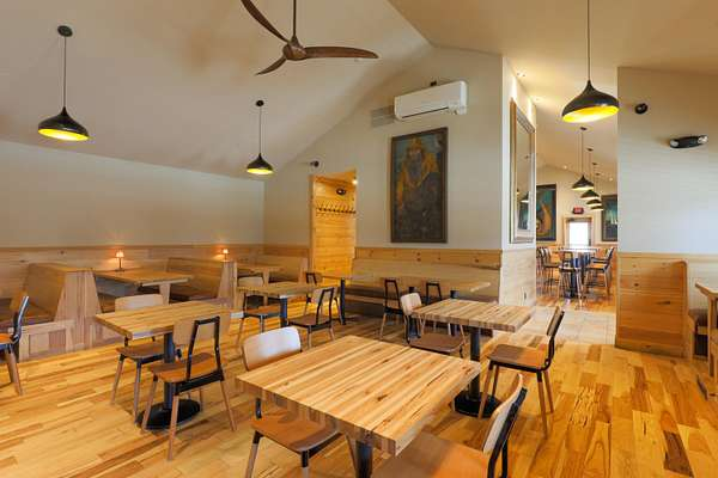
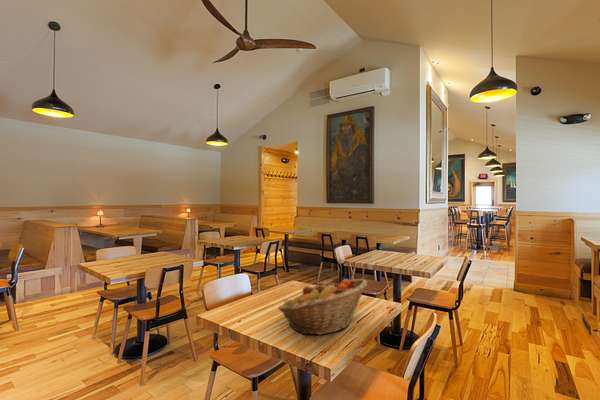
+ fruit basket (324, 301)
